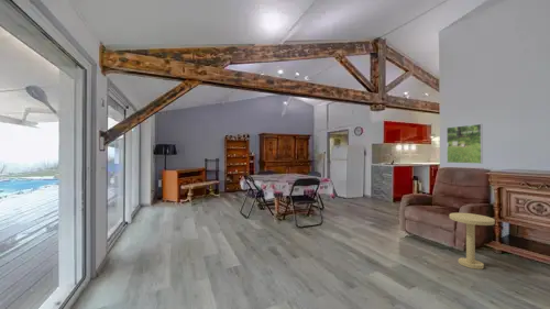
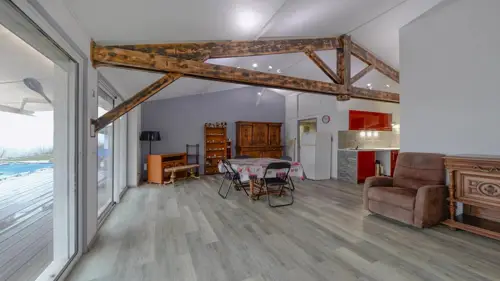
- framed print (463, 144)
- side table (471, 241)
